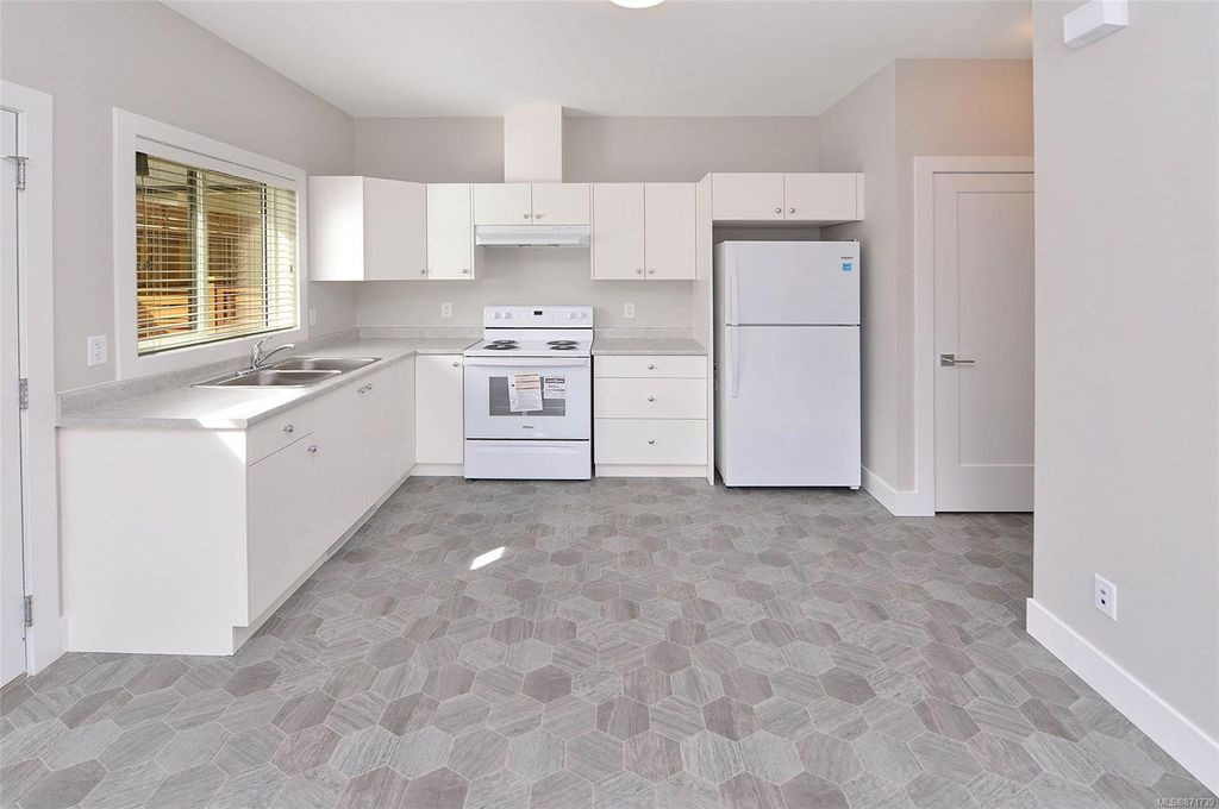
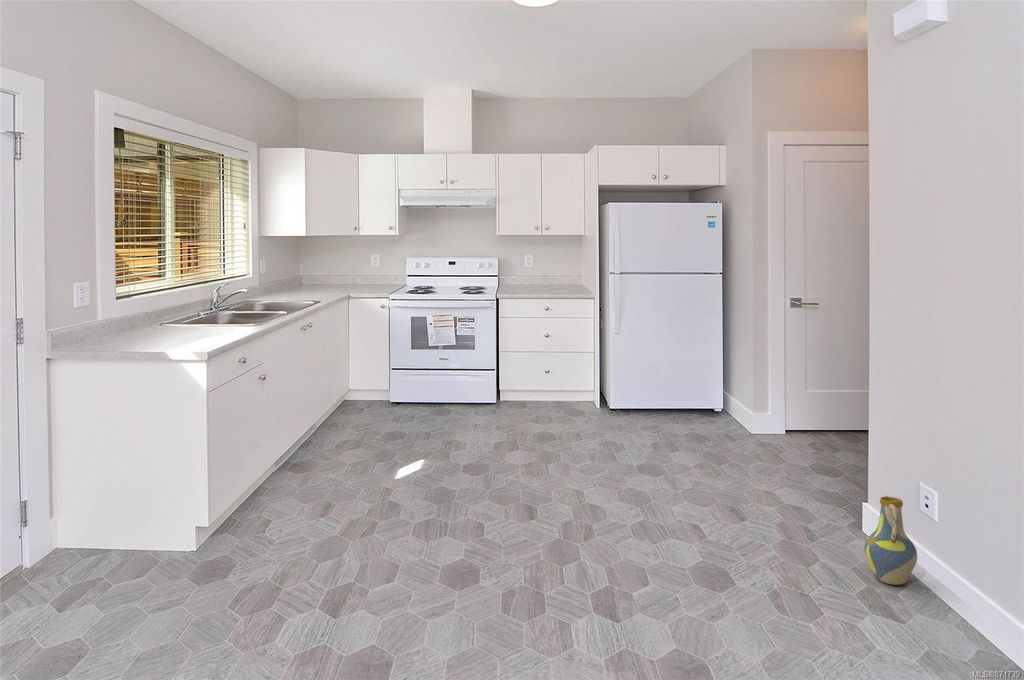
+ vase (890, 540)
